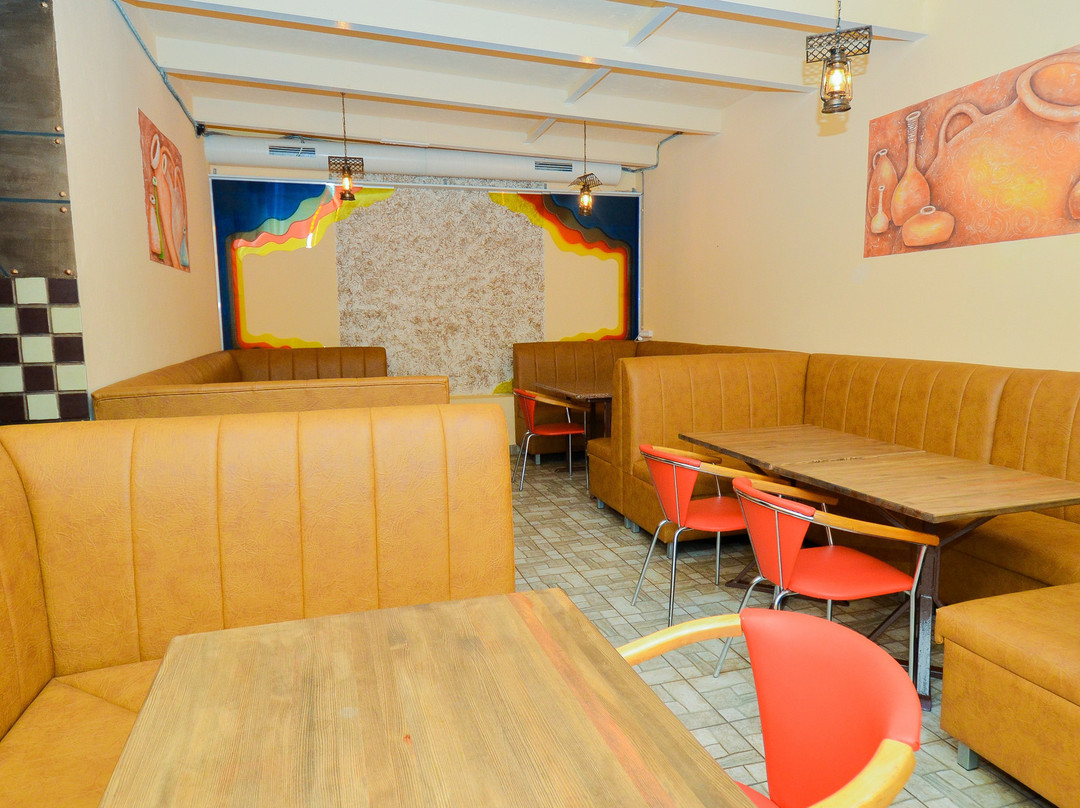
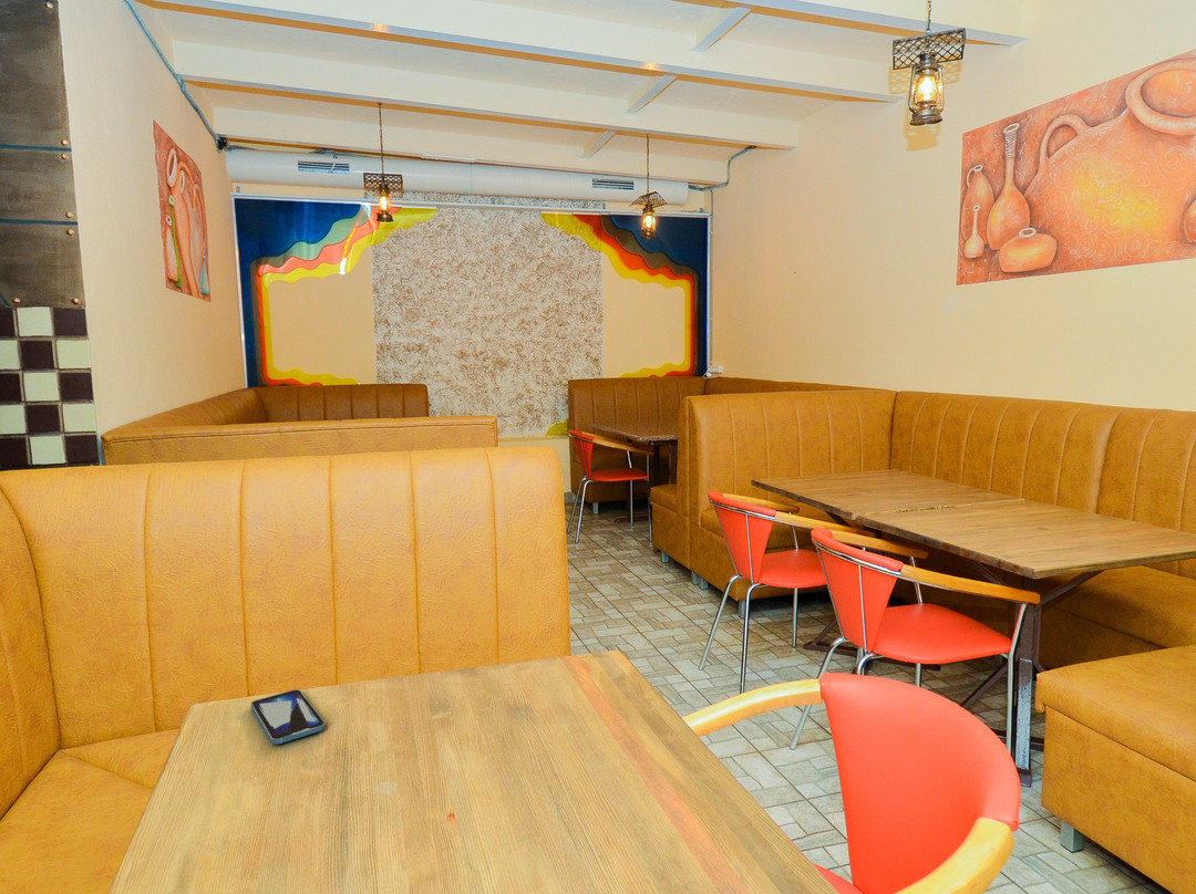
+ smartphone (287, 715)
